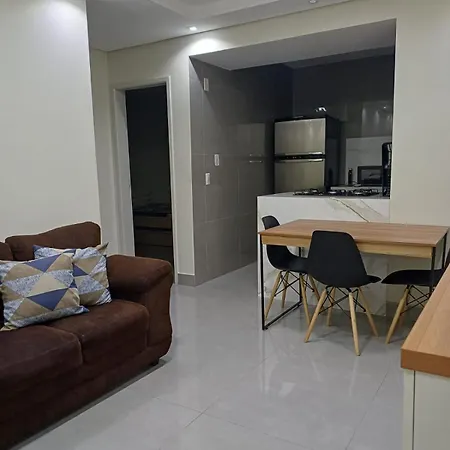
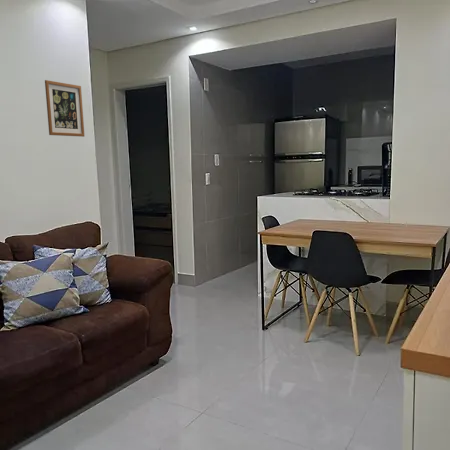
+ wall art (65, 109)
